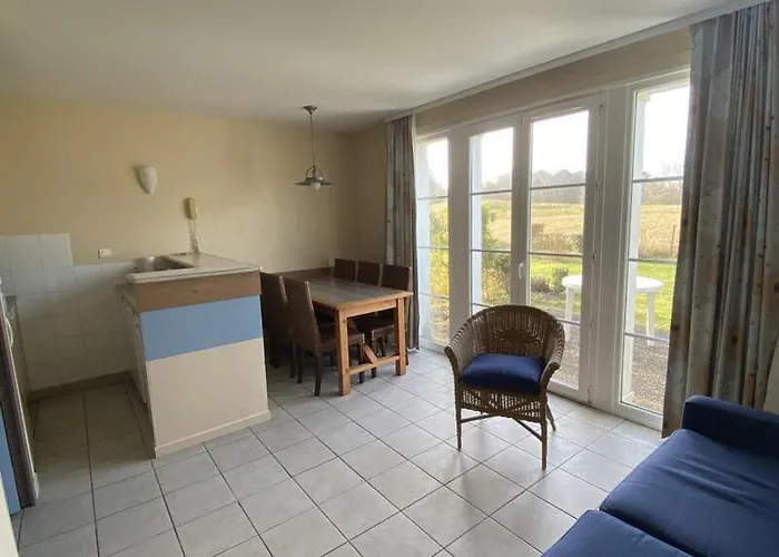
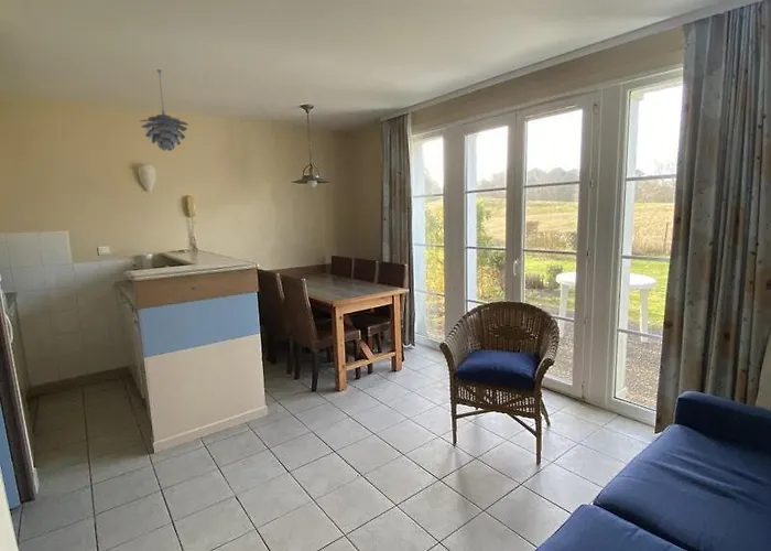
+ pendant light (163, 110)
